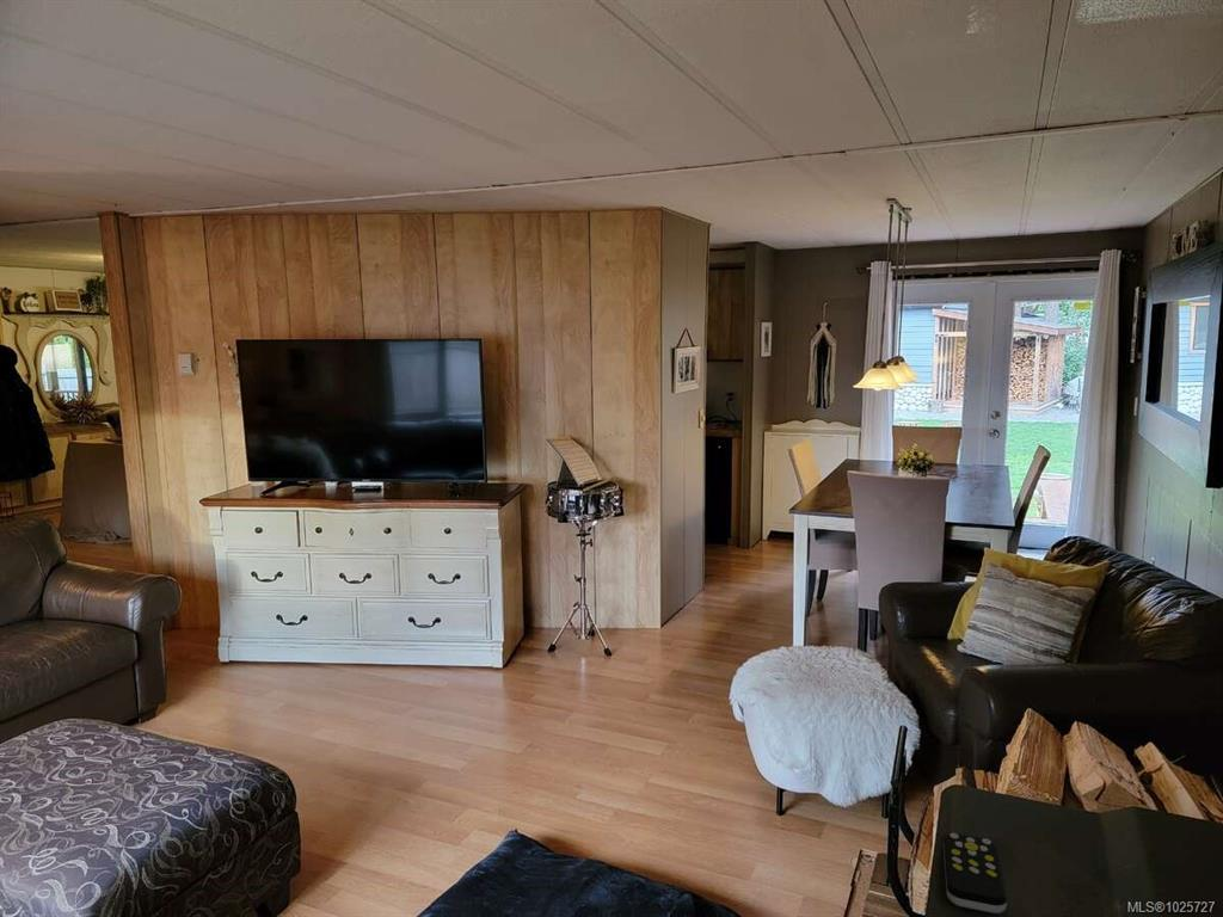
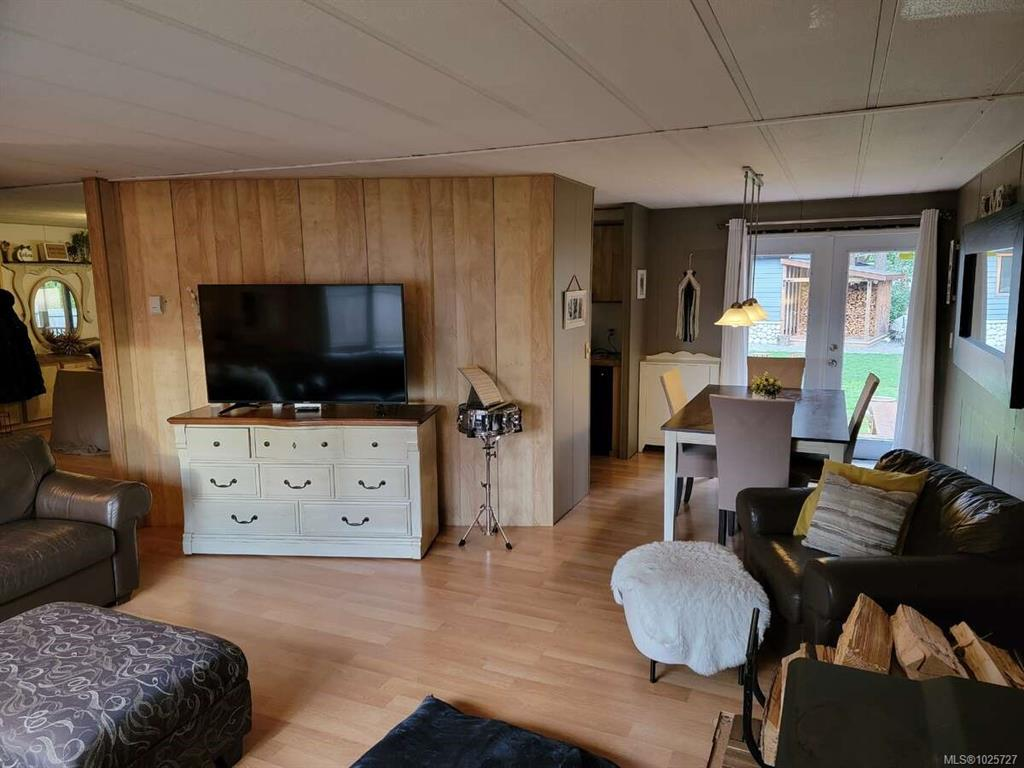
- remote control (972, 869)
